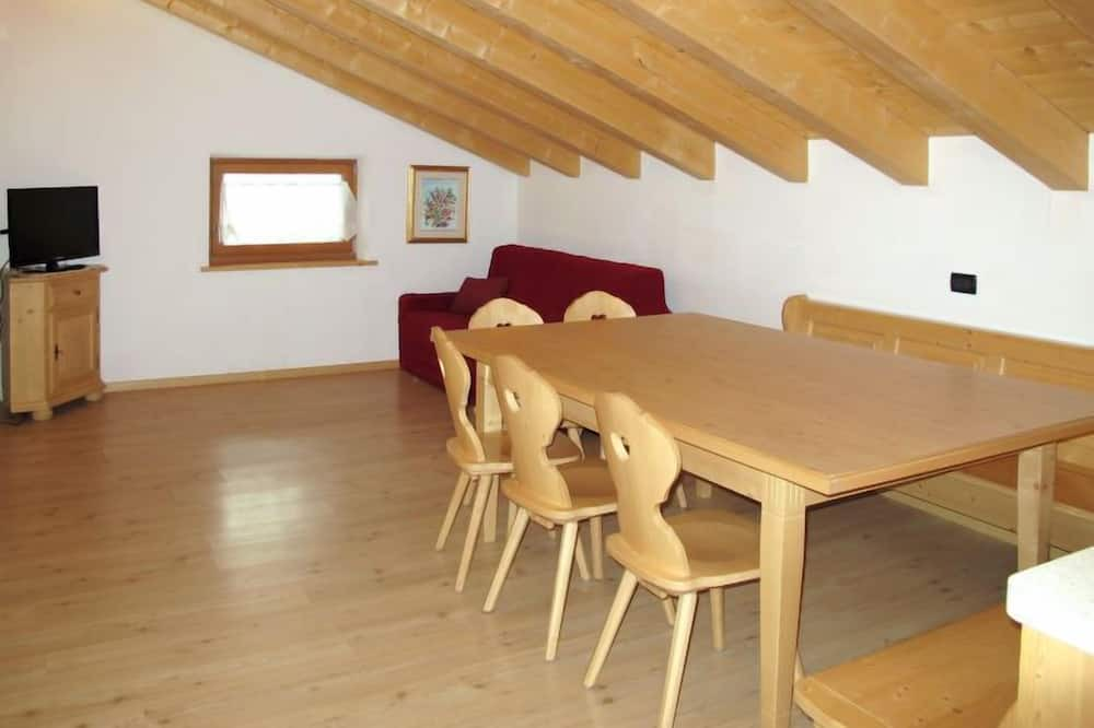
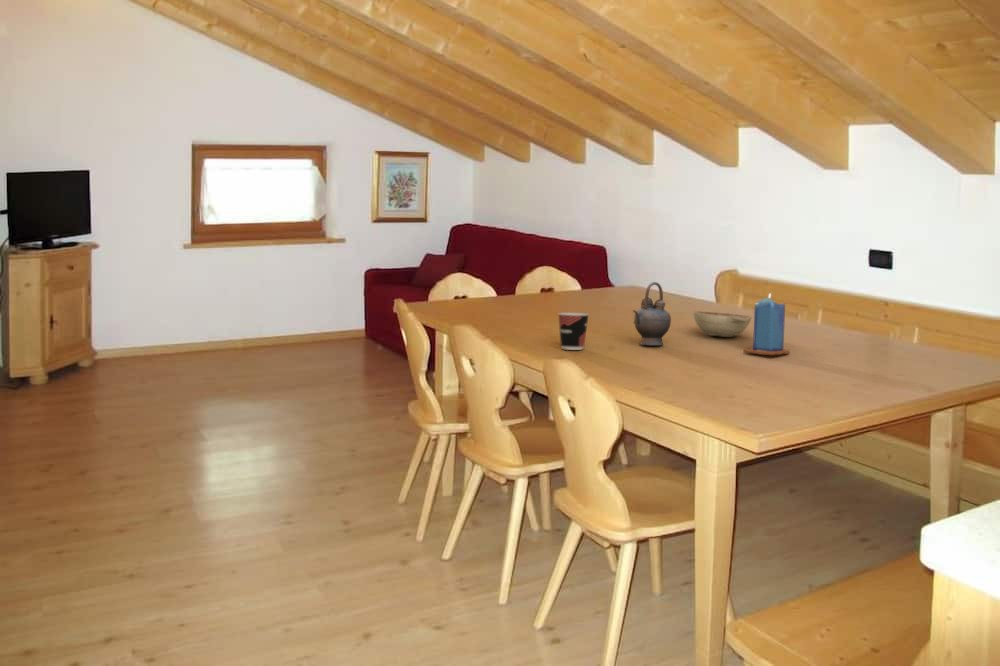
+ cup (572, 331)
+ teapot (649, 313)
+ candle (767, 323)
+ decorative bowl (722, 324)
